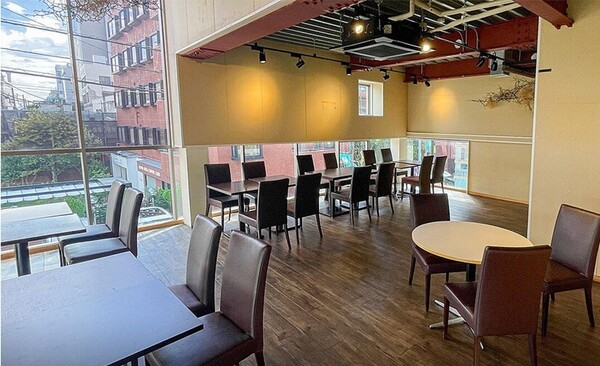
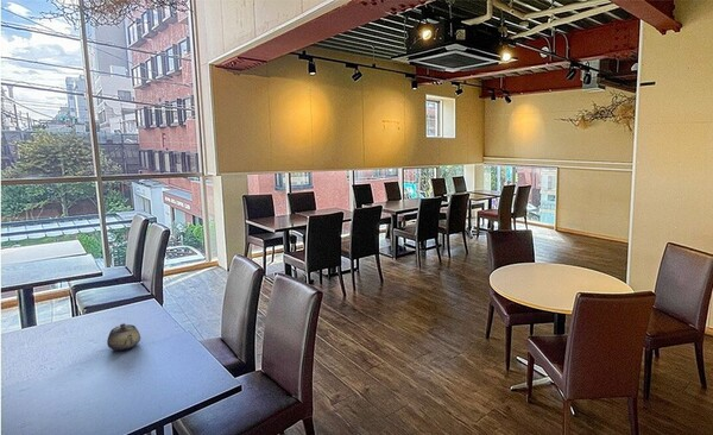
+ teapot (124, 335)
